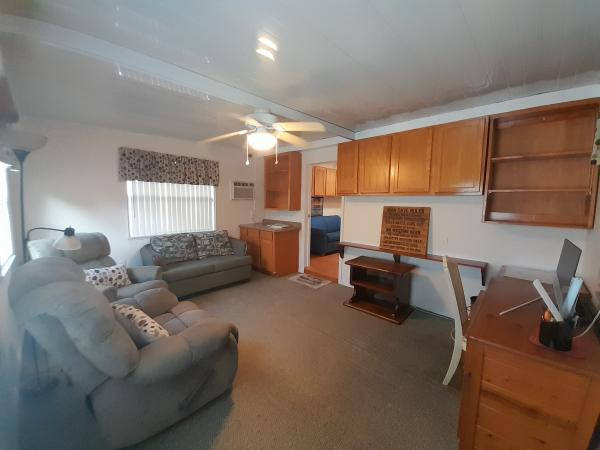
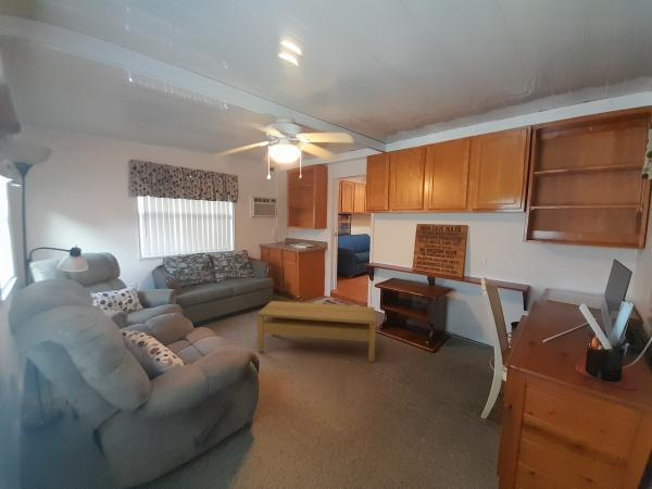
+ coffee table (317, 328)
